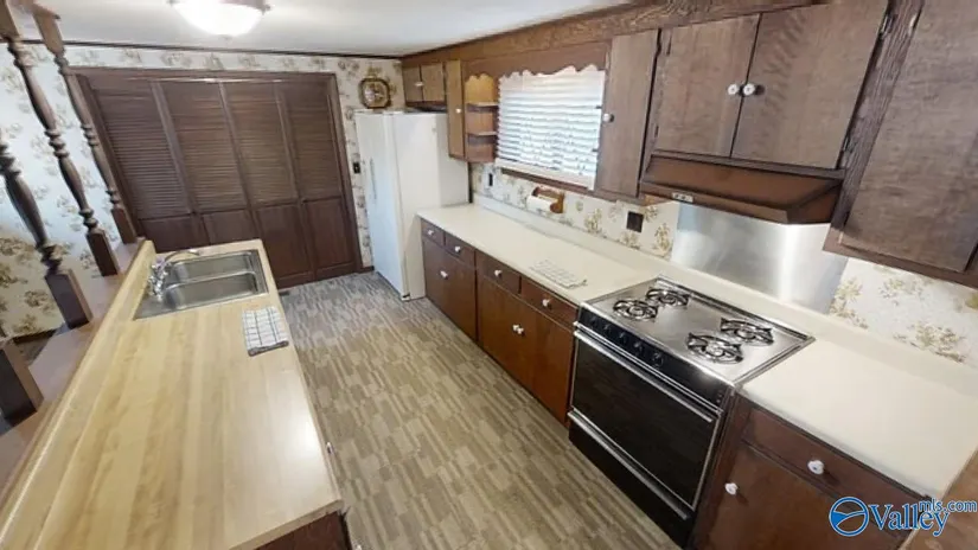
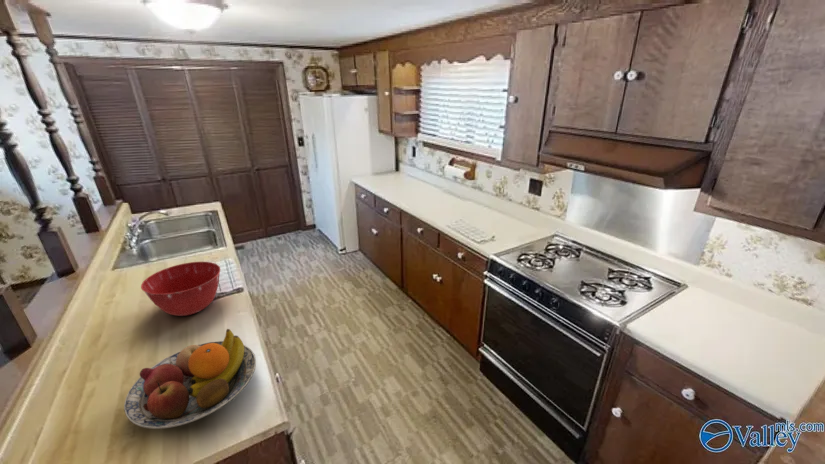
+ mixing bowl (187, 291)
+ fruit bowl (193, 374)
